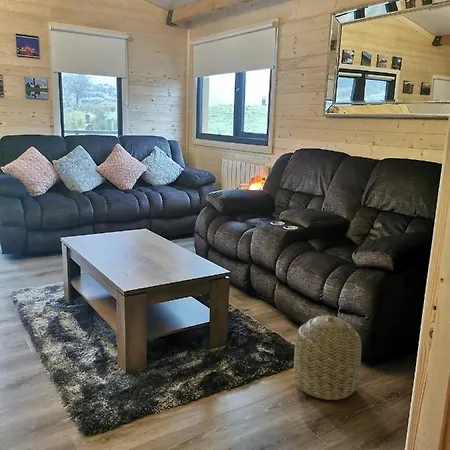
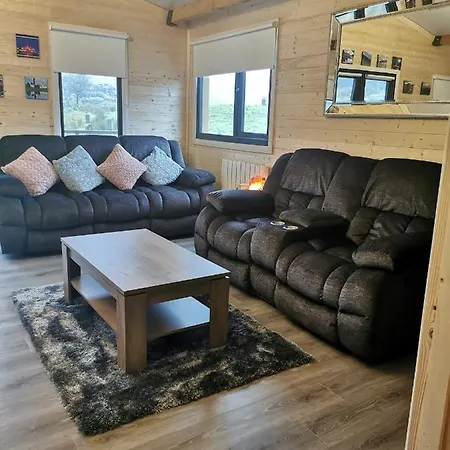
- basket (327, 351)
